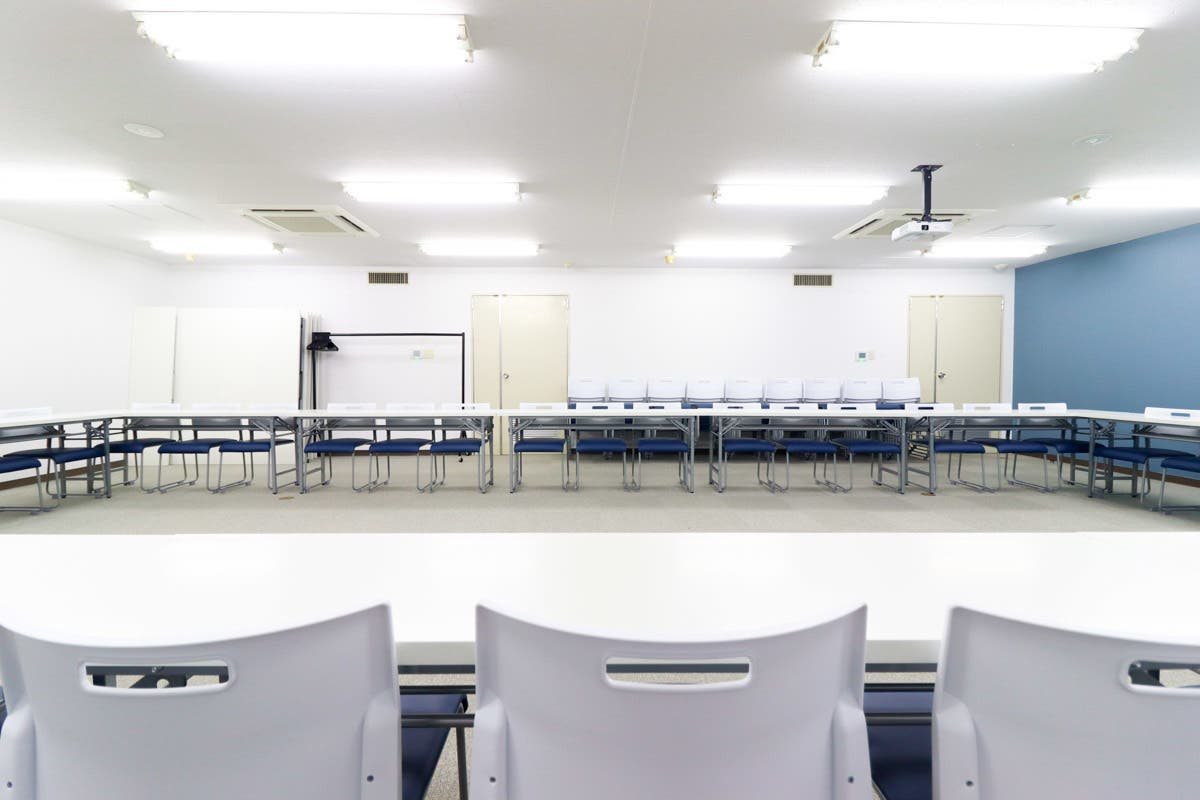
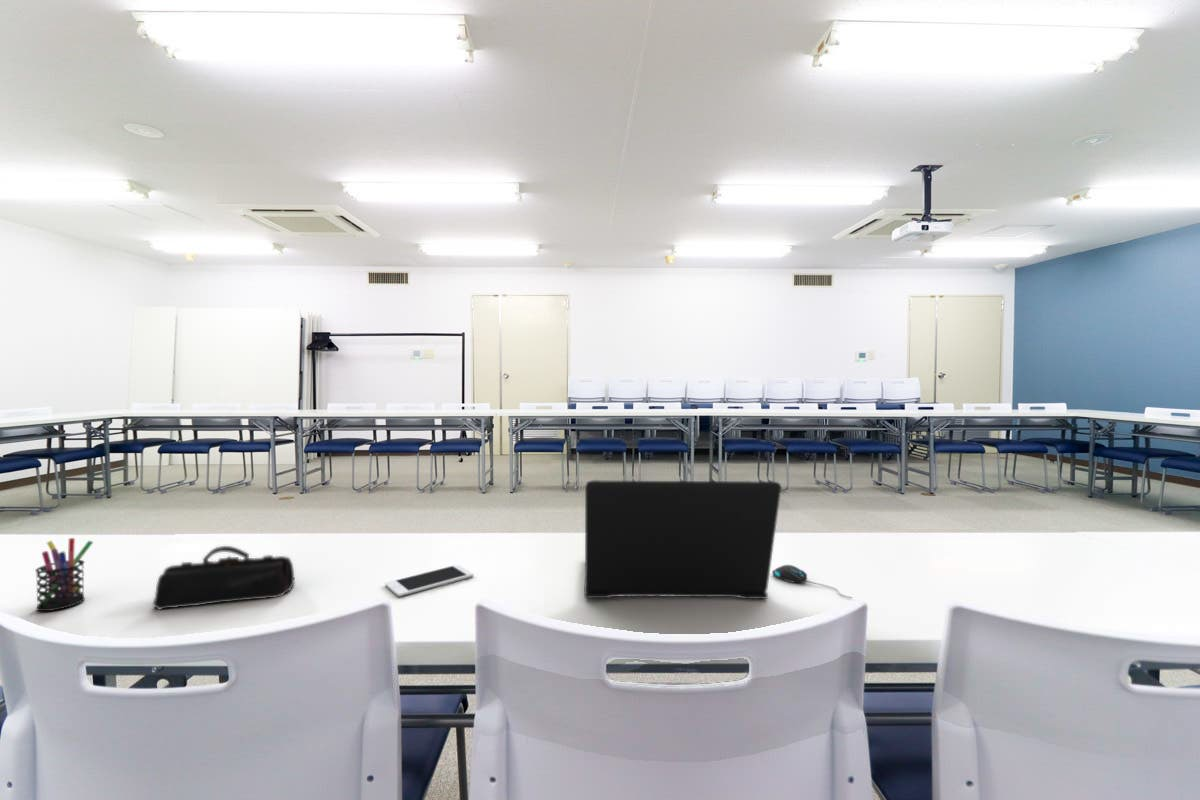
+ laptop (670, 525)
+ pen holder (66, 569)
+ mouse (806, 579)
+ cell phone (430, 579)
+ pencil case (228, 571)
